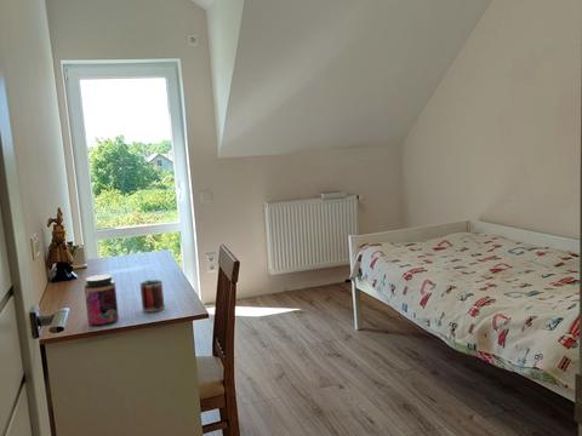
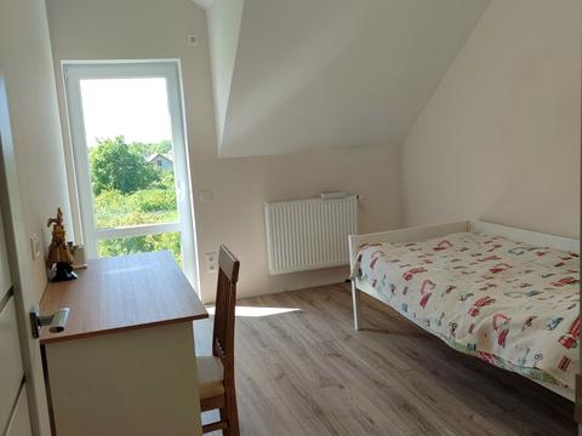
- jar (101, 299)
- mug (153, 296)
